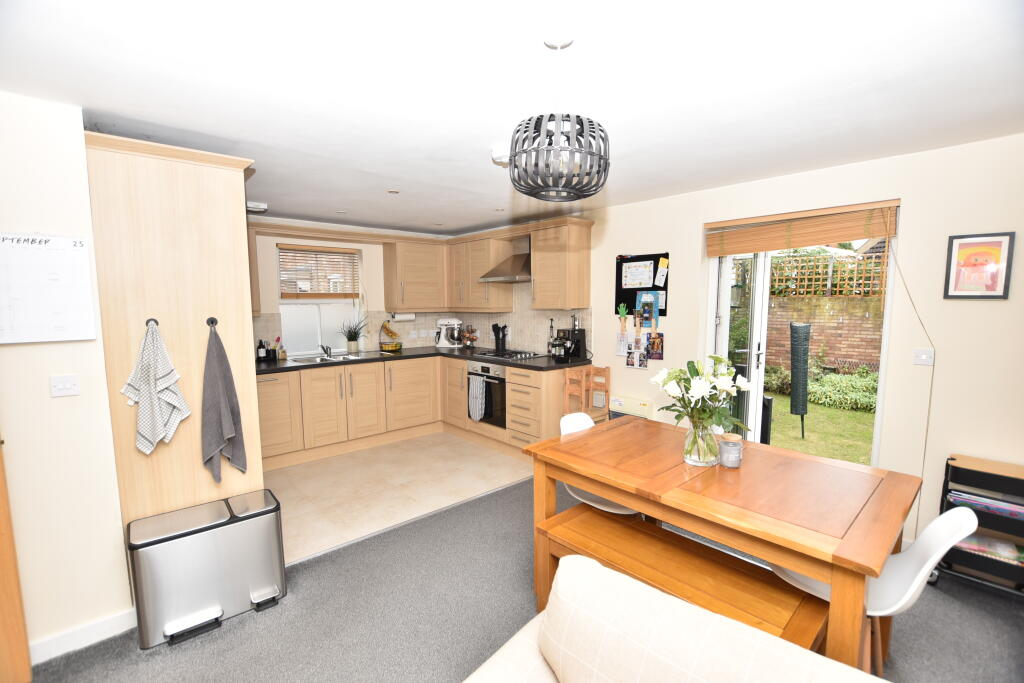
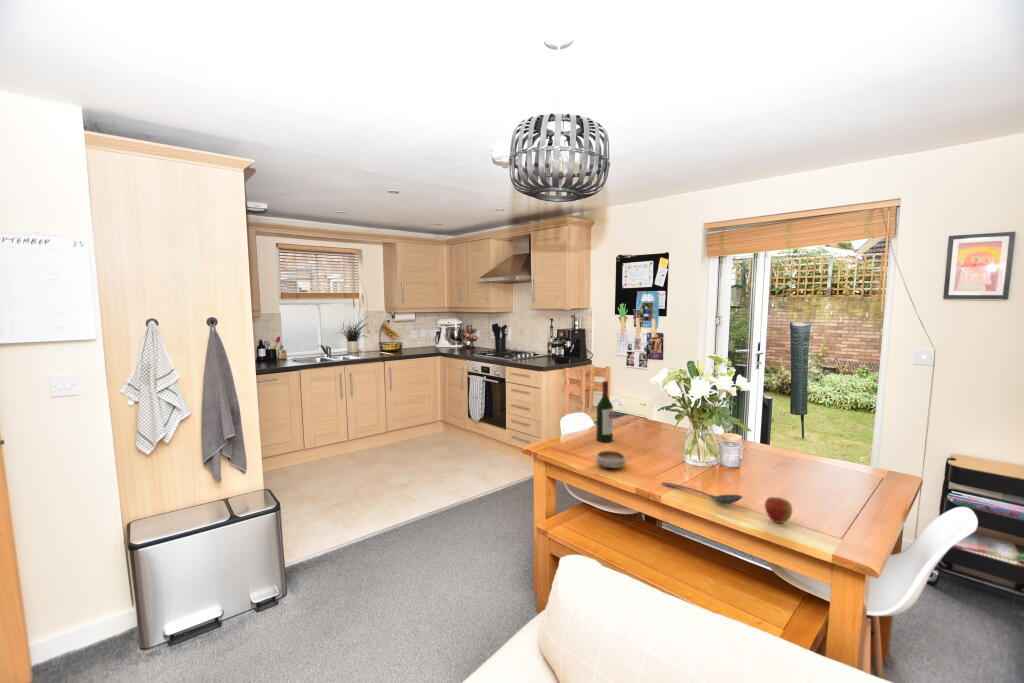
+ bowl (610, 460)
+ wine bottle (604, 411)
+ apple (778, 508)
+ stirrer (699, 491)
